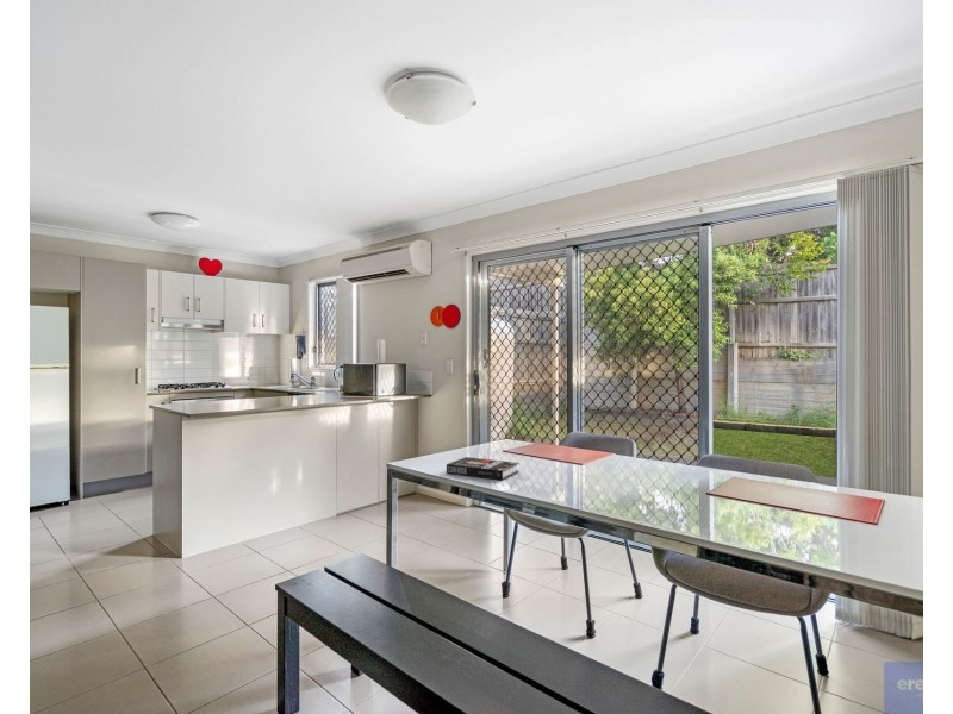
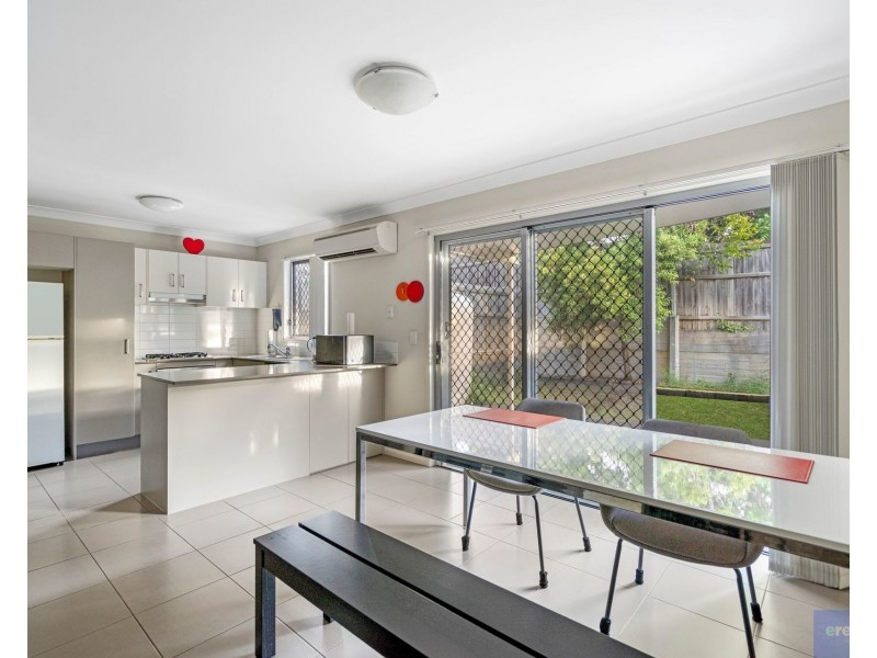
- book (482, 468)
